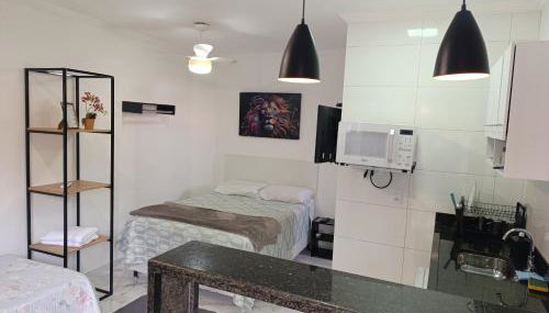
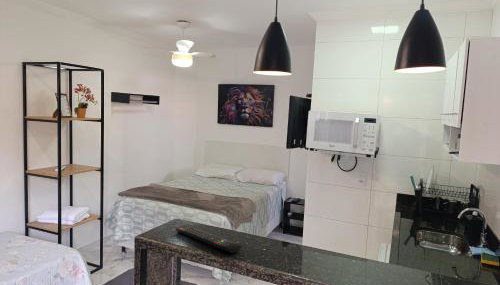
+ remote control (206, 238)
